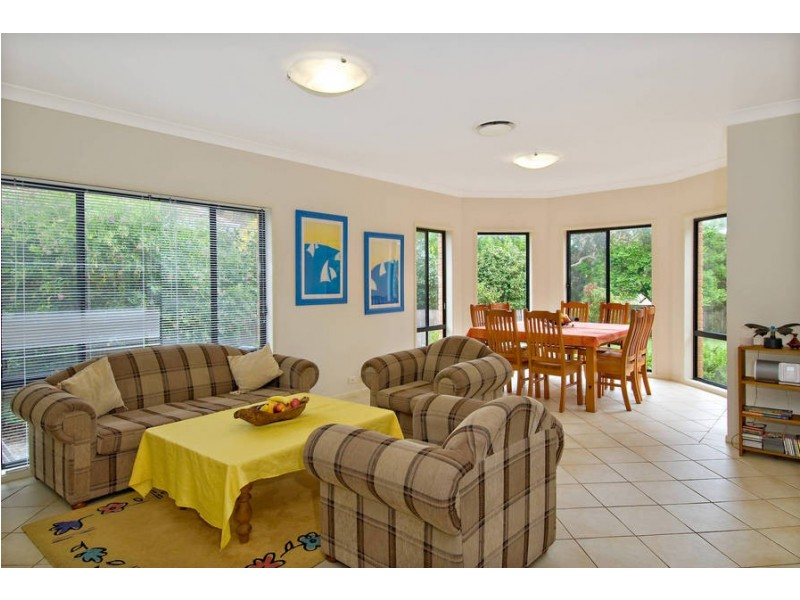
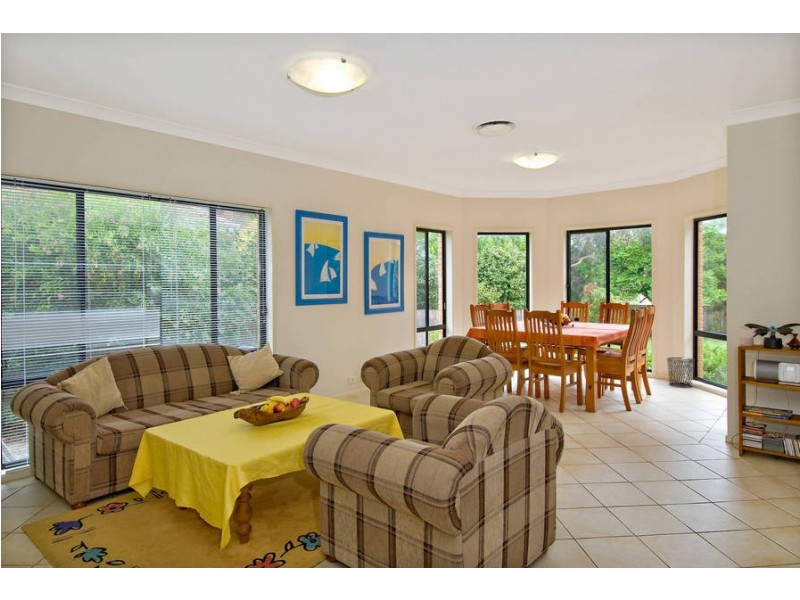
+ waste bin (680, 372)
